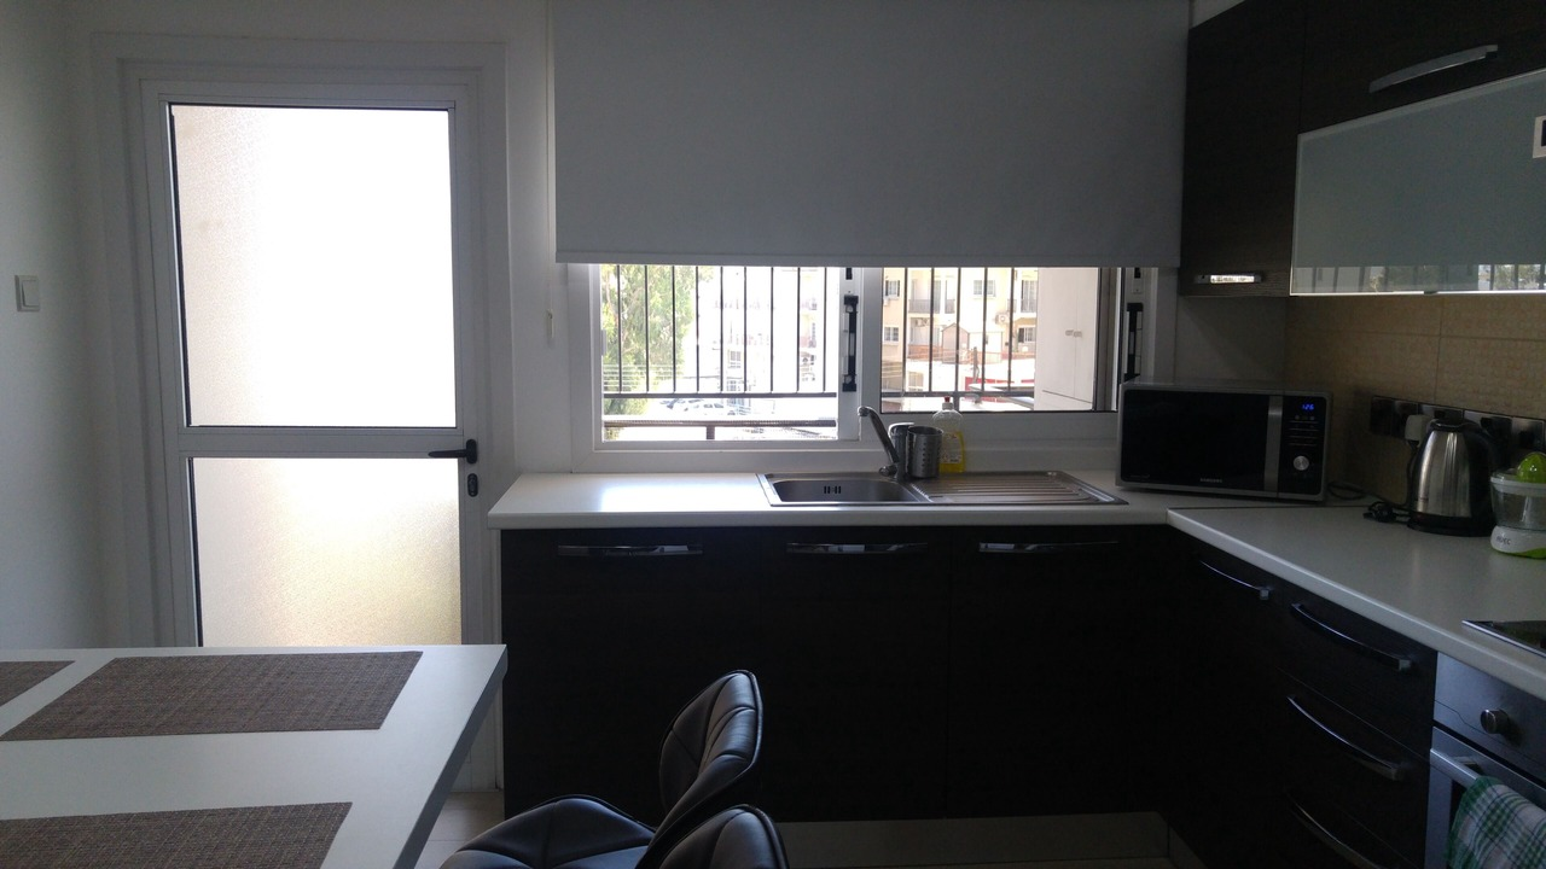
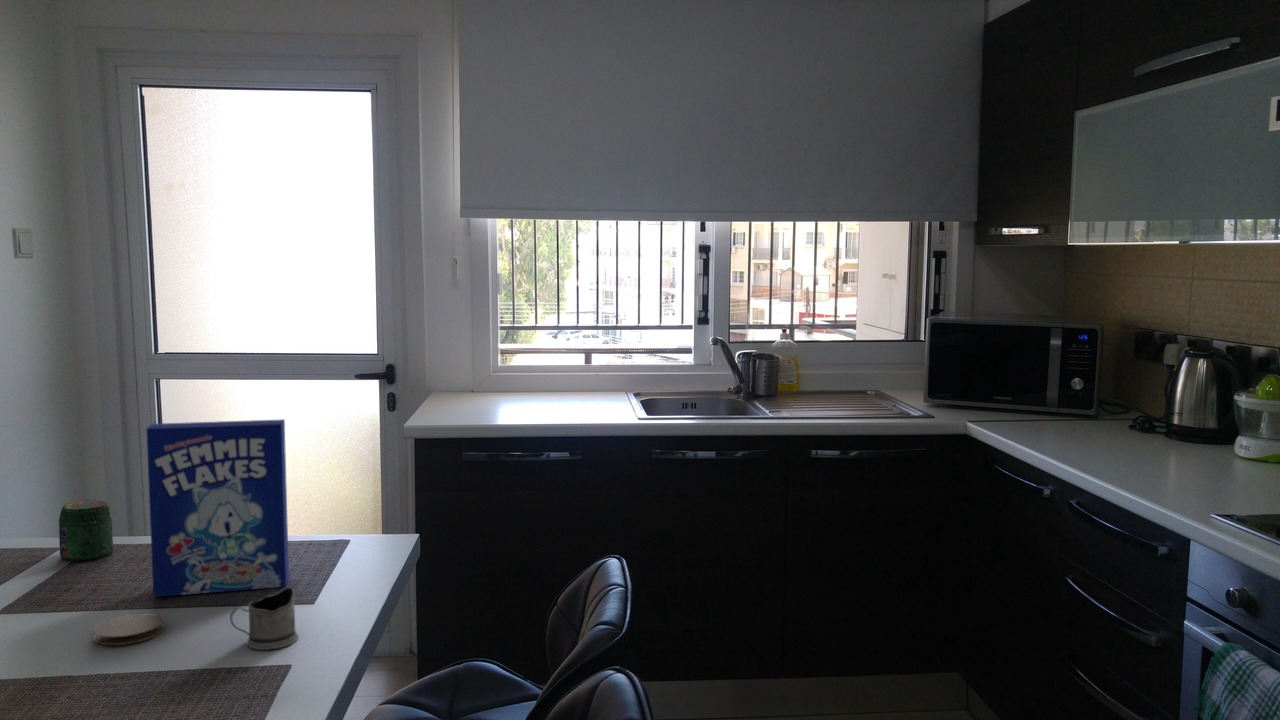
+ jar (86, 529)
+ coaster (129, 628)
+ cereal box (220, 504)
+ tea glass holder (263, 618)
